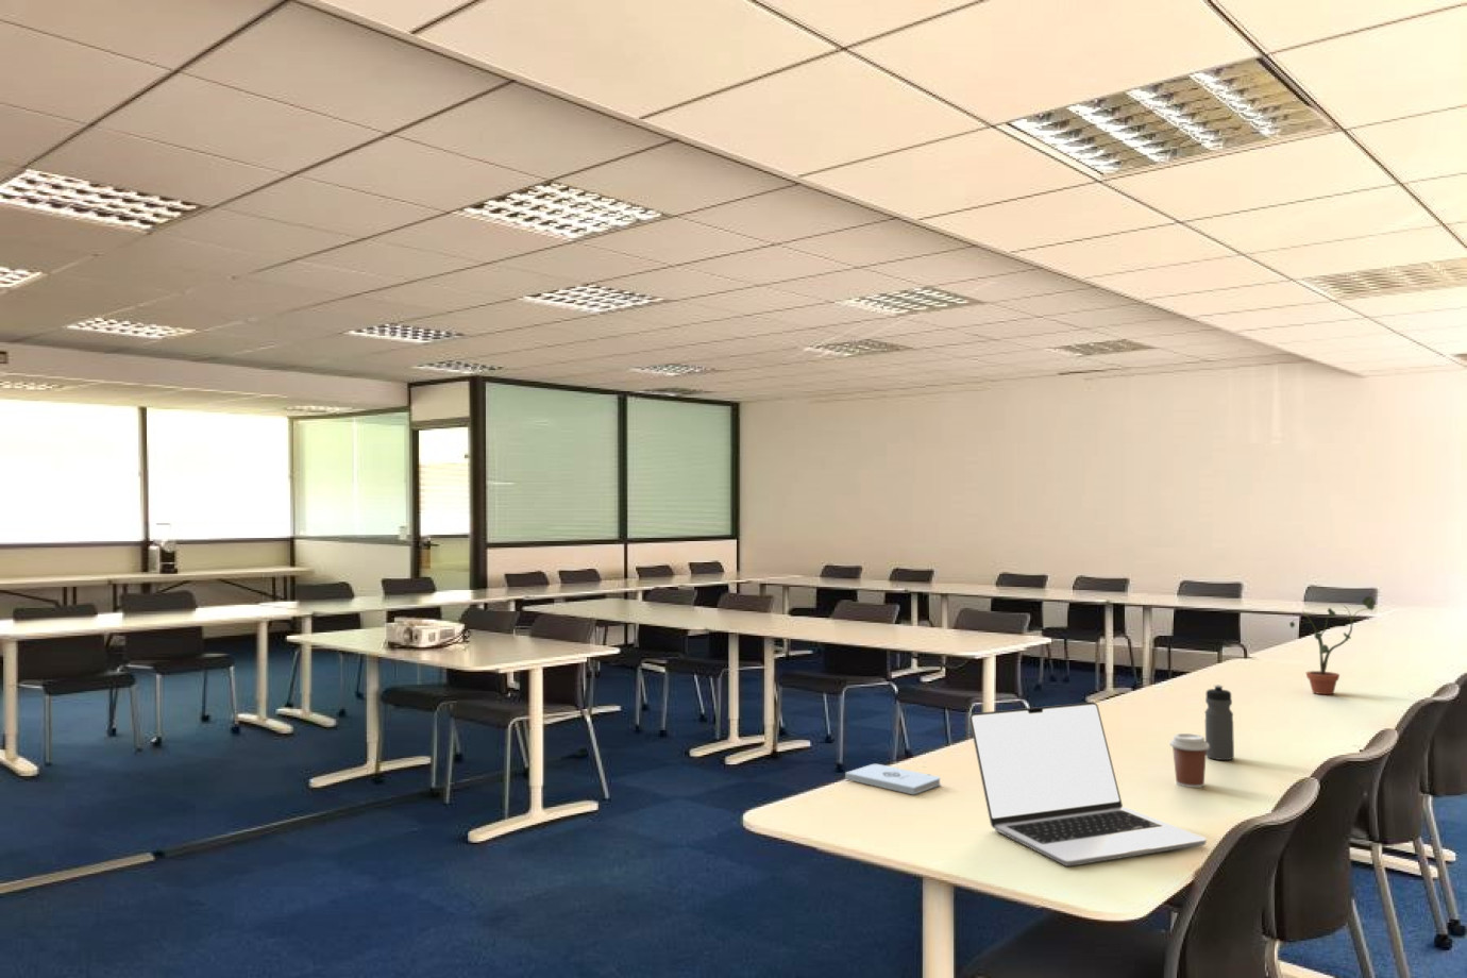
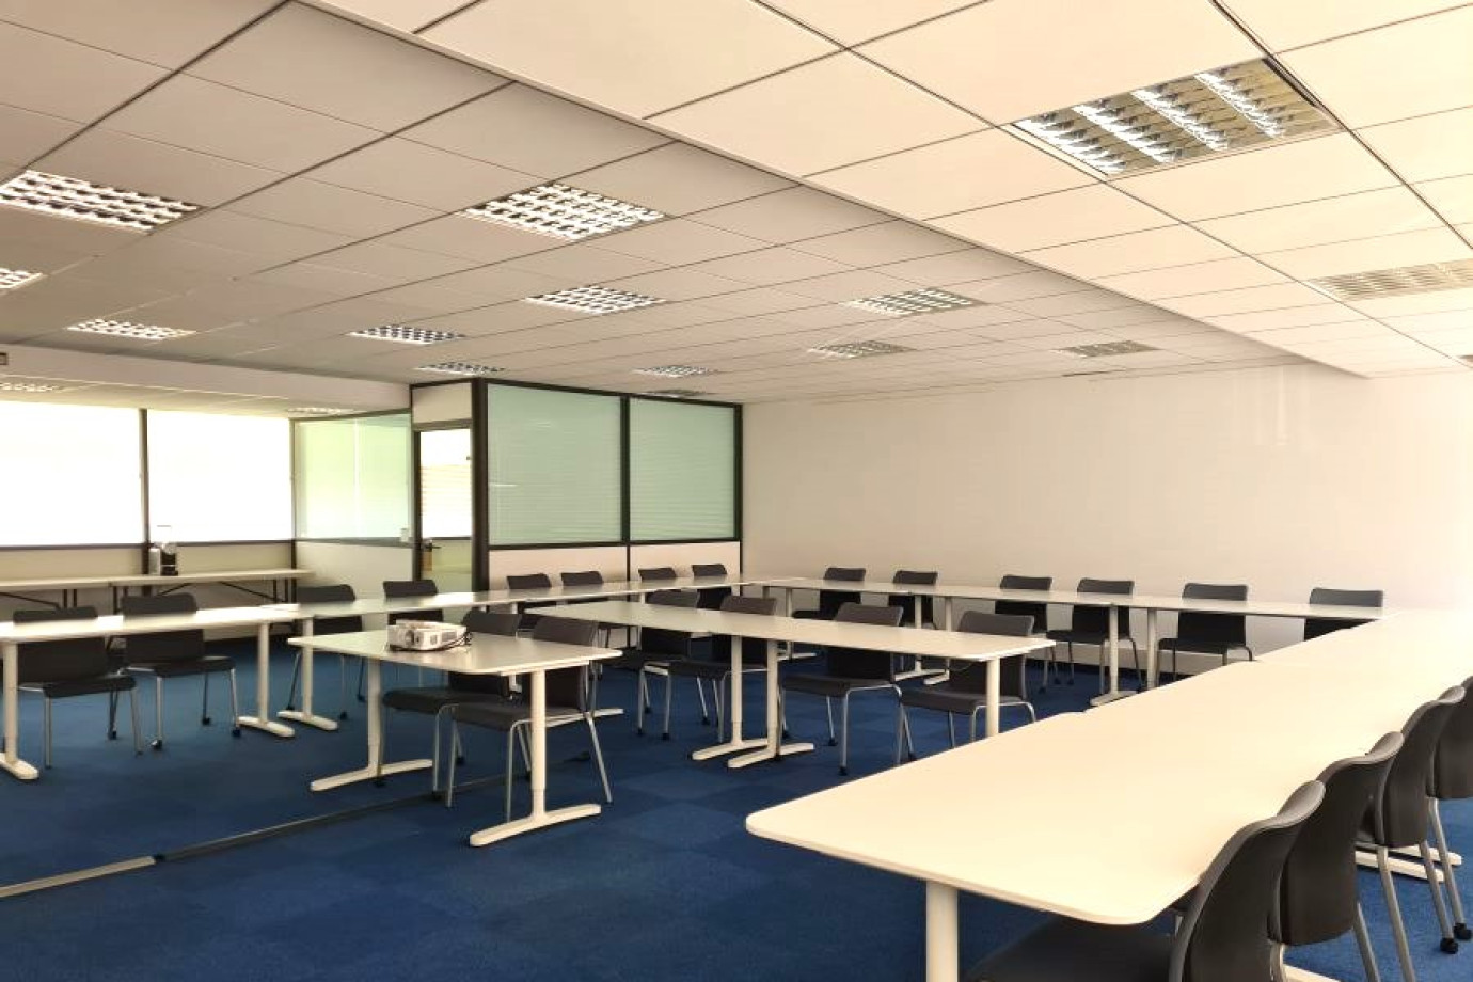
- notepad (893, 778)
- coffee cup (1190, 760)
- laptop (1082, 776)
- water bottle (1218, 720)
- potted plant (1332, 646)
